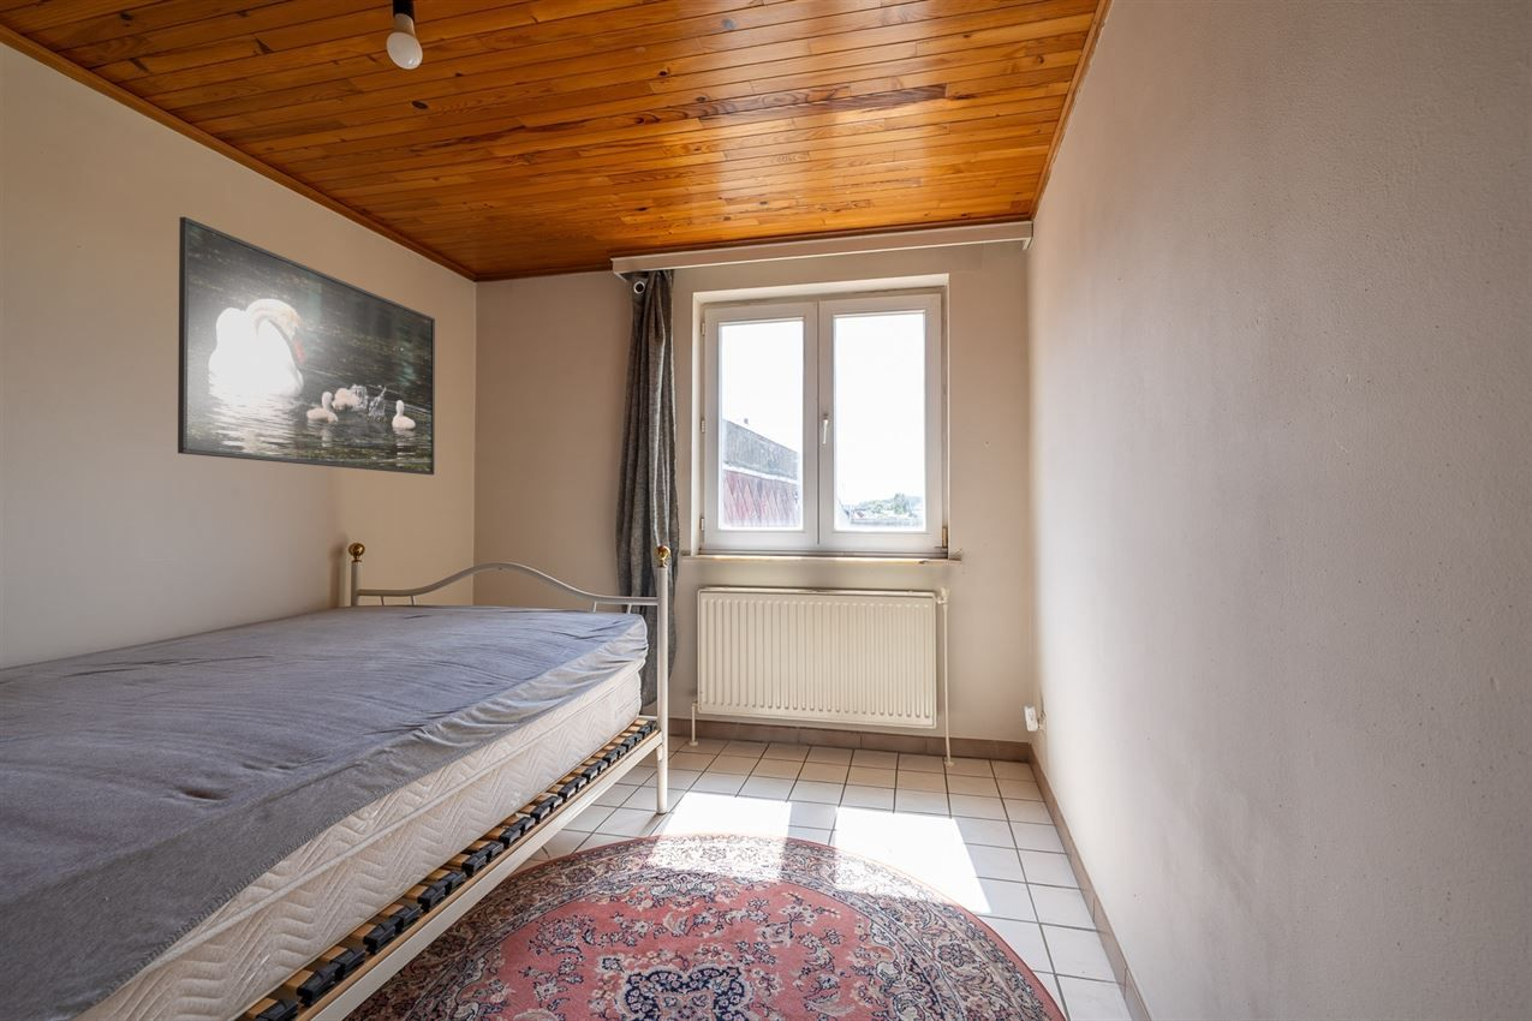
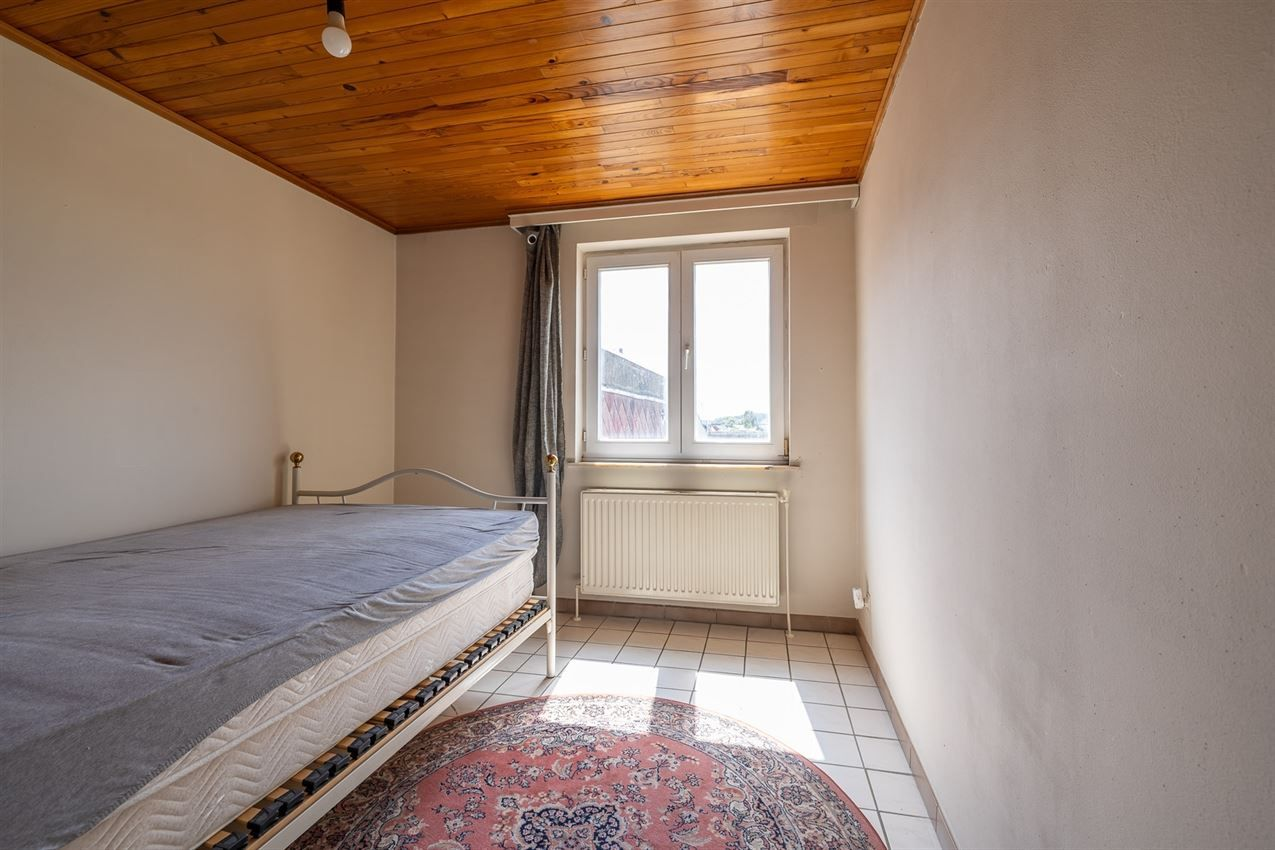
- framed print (332, 371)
